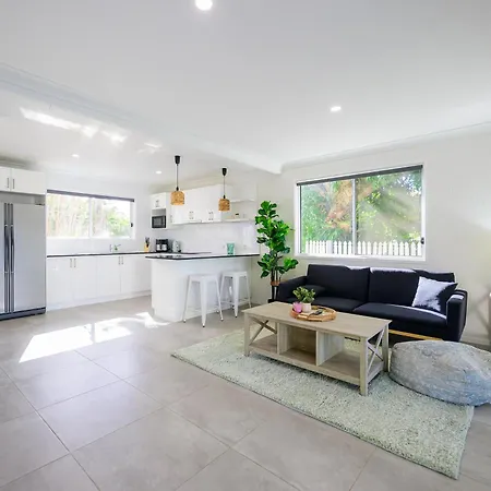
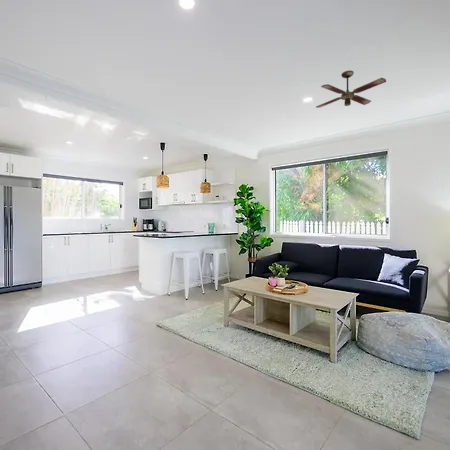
+ ceiling fan (347, 89)
